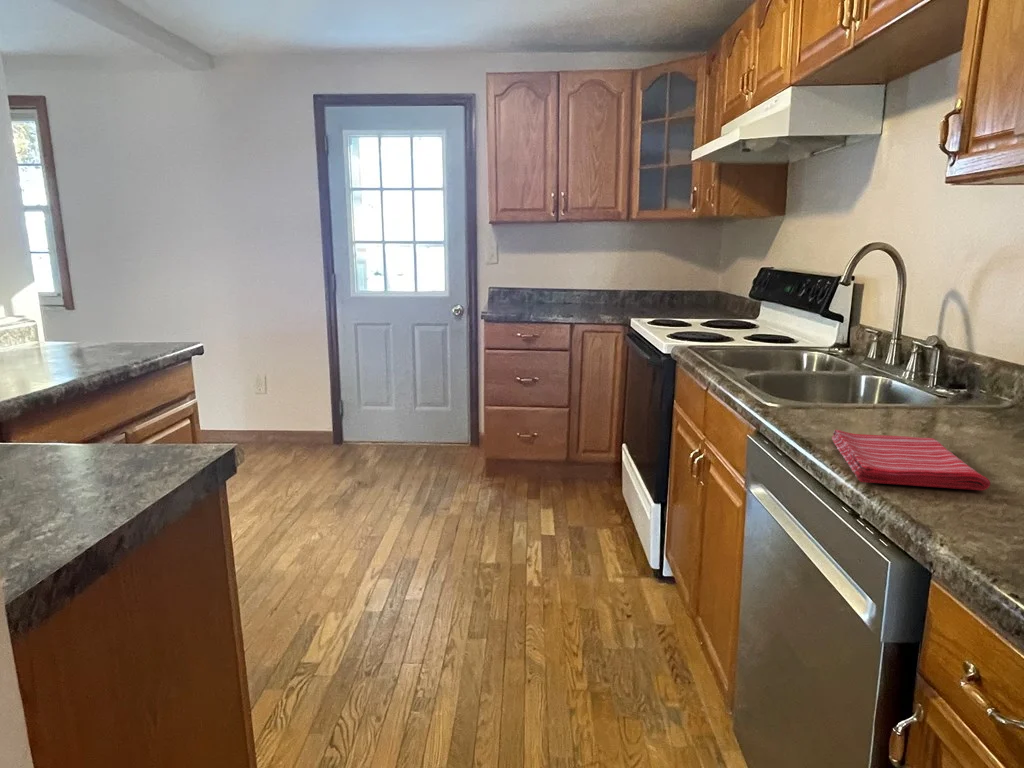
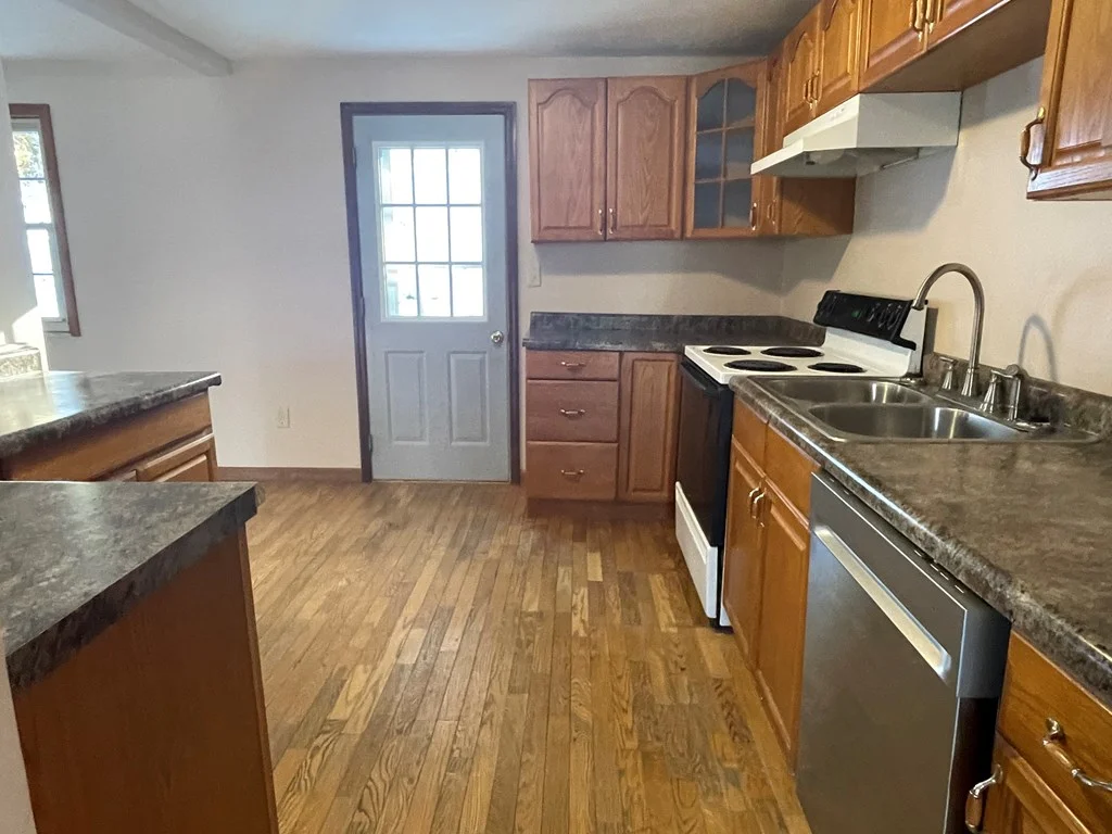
- dish towel (901, 456)
